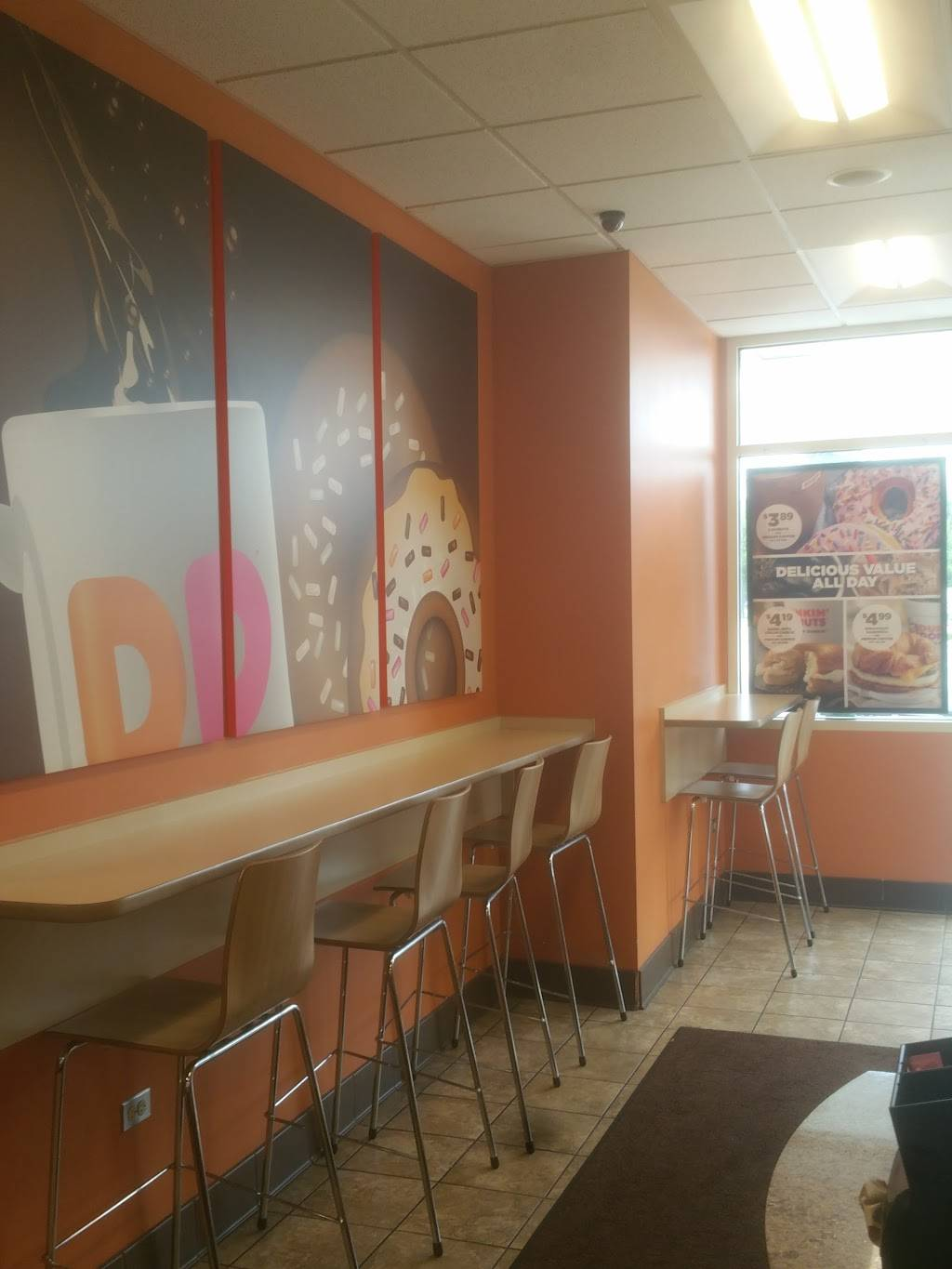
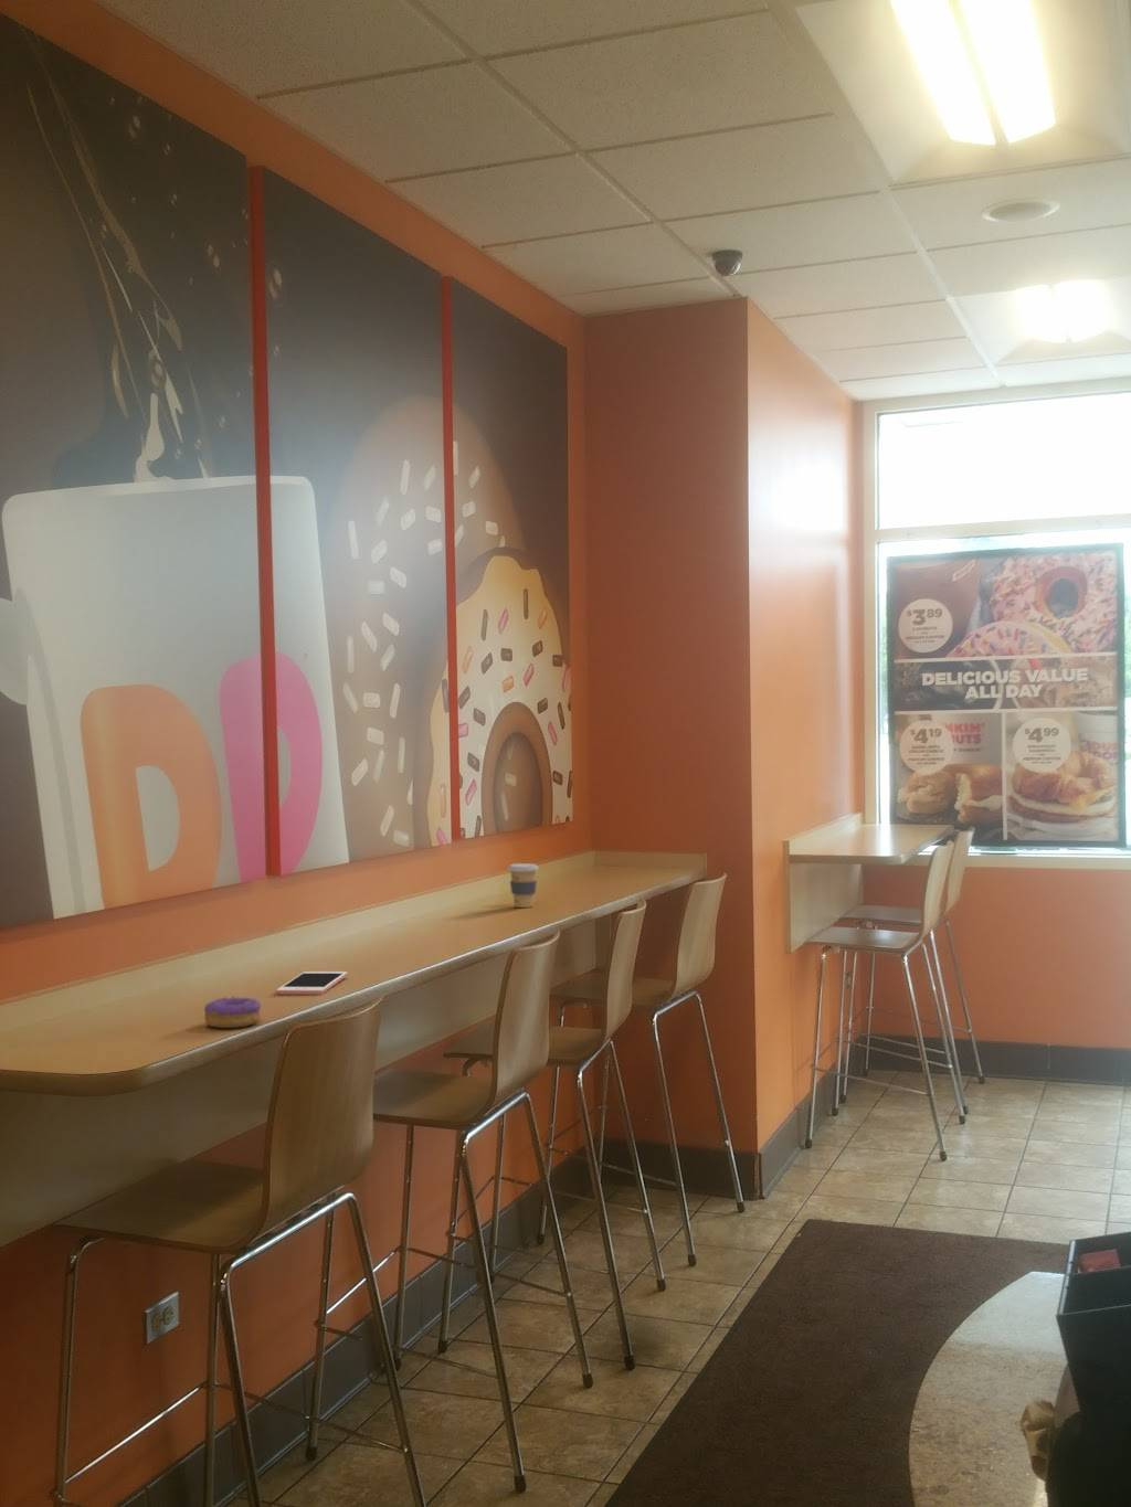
+ coffee cup (524, 886)
+ cell phone (312, 982)
+ donut (233, 1012)
